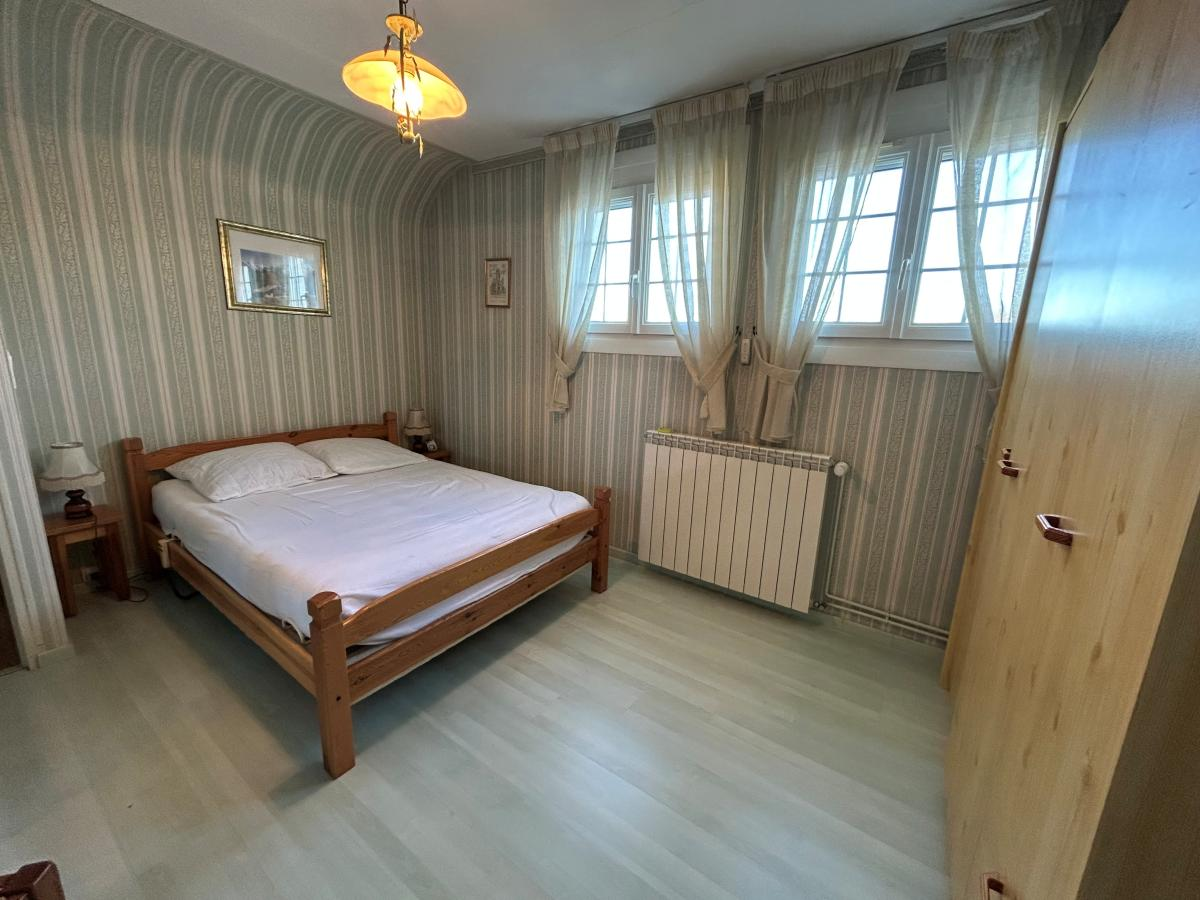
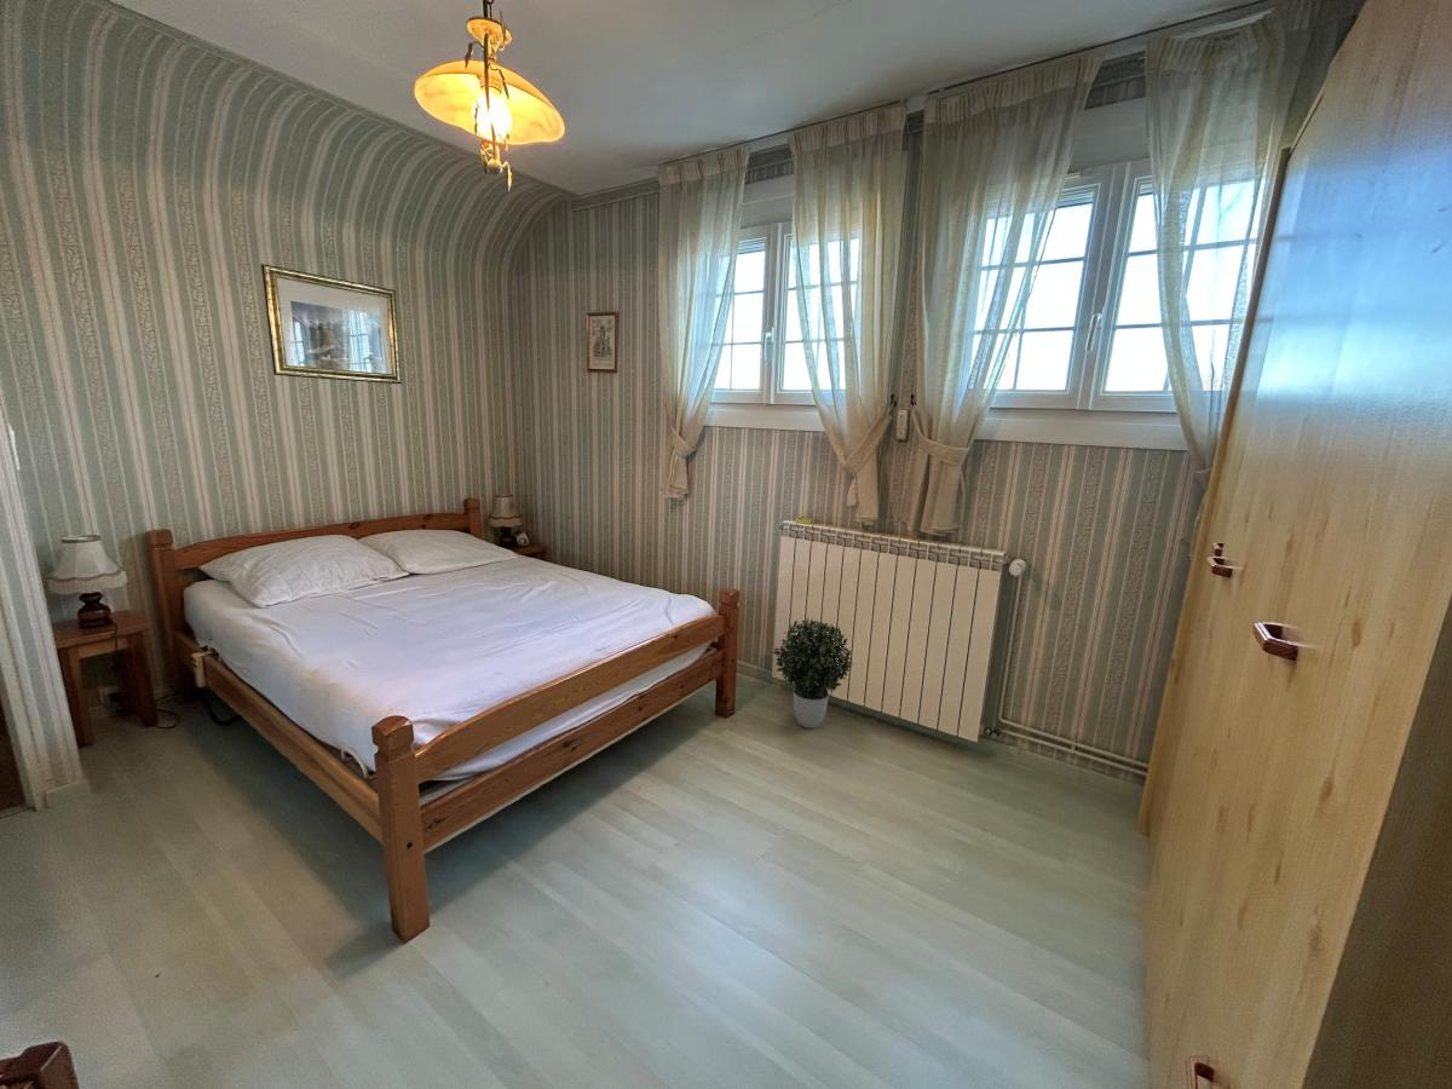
+ potted plant (813, 673)
